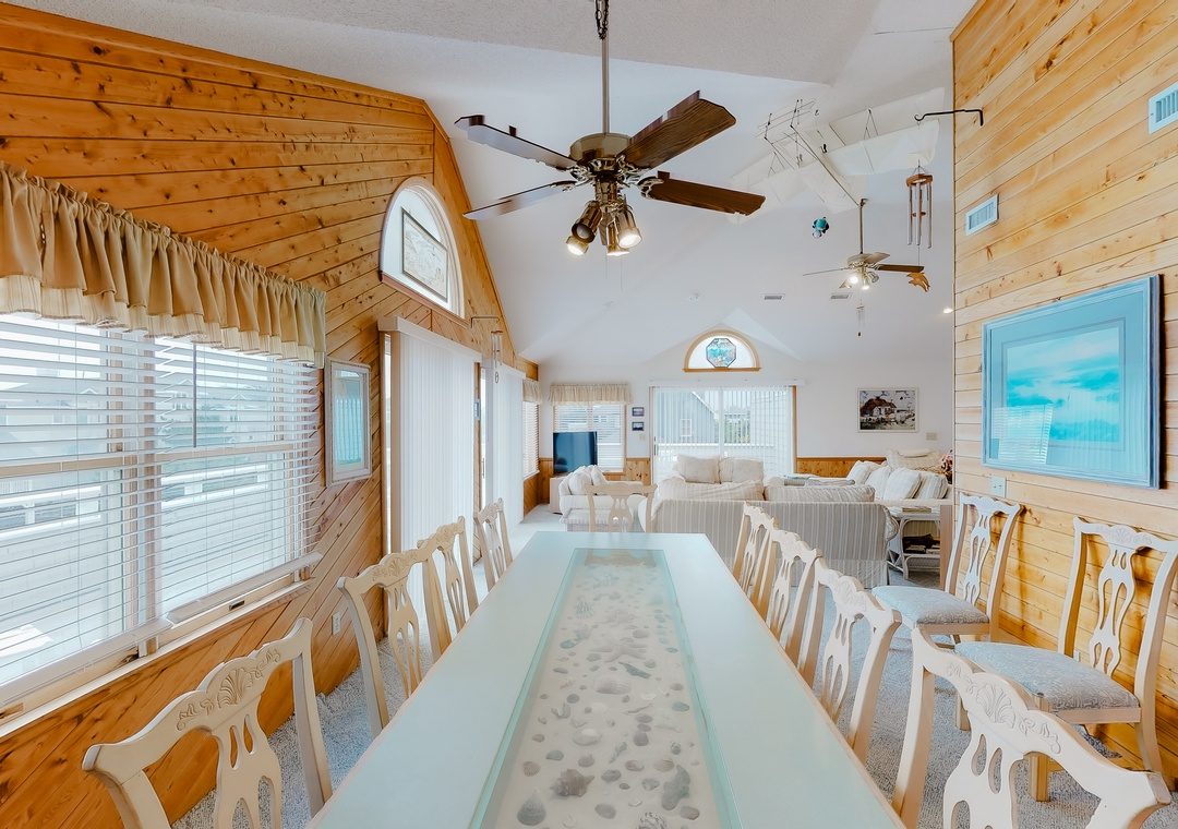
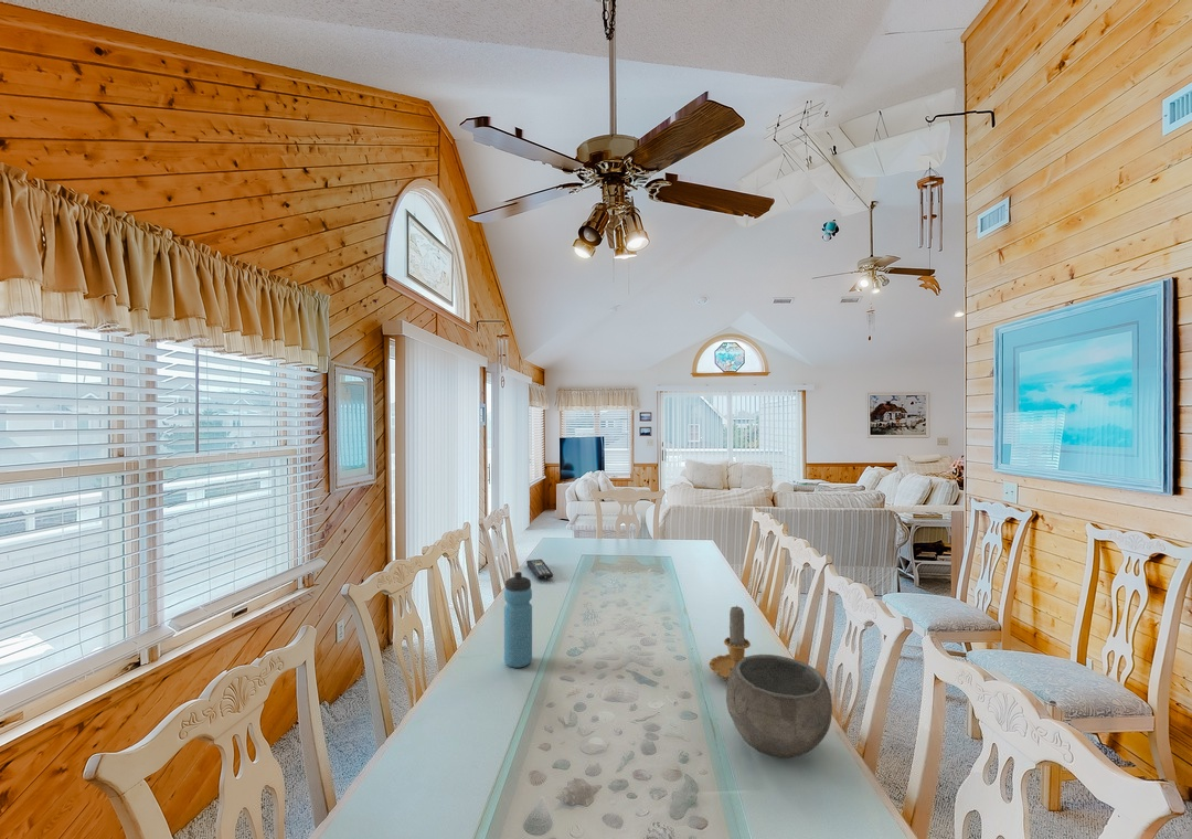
+ water bottle (518, 617)
+ remote control (539, 569)
+ candle (735, 637)
+ bowl (776, 709)
